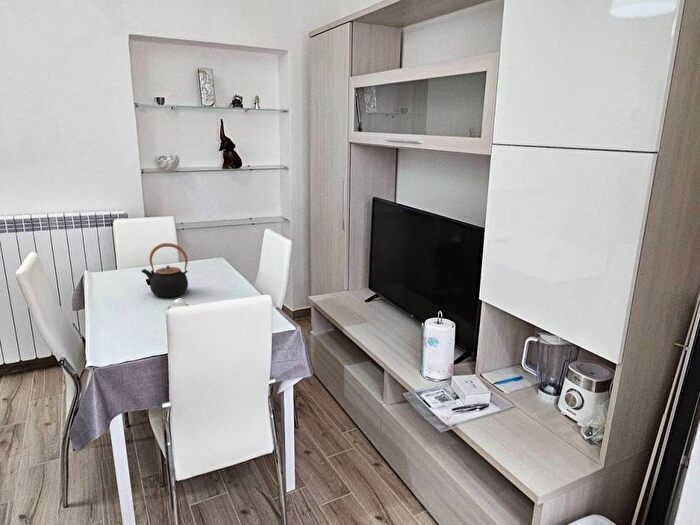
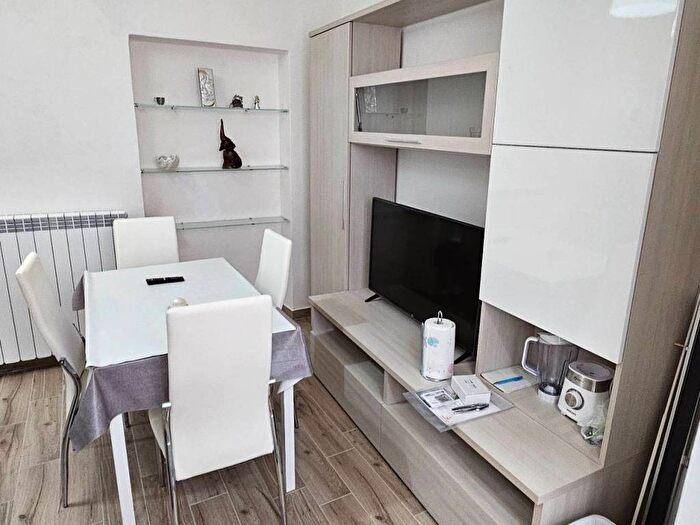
- teapot (164, 268)
